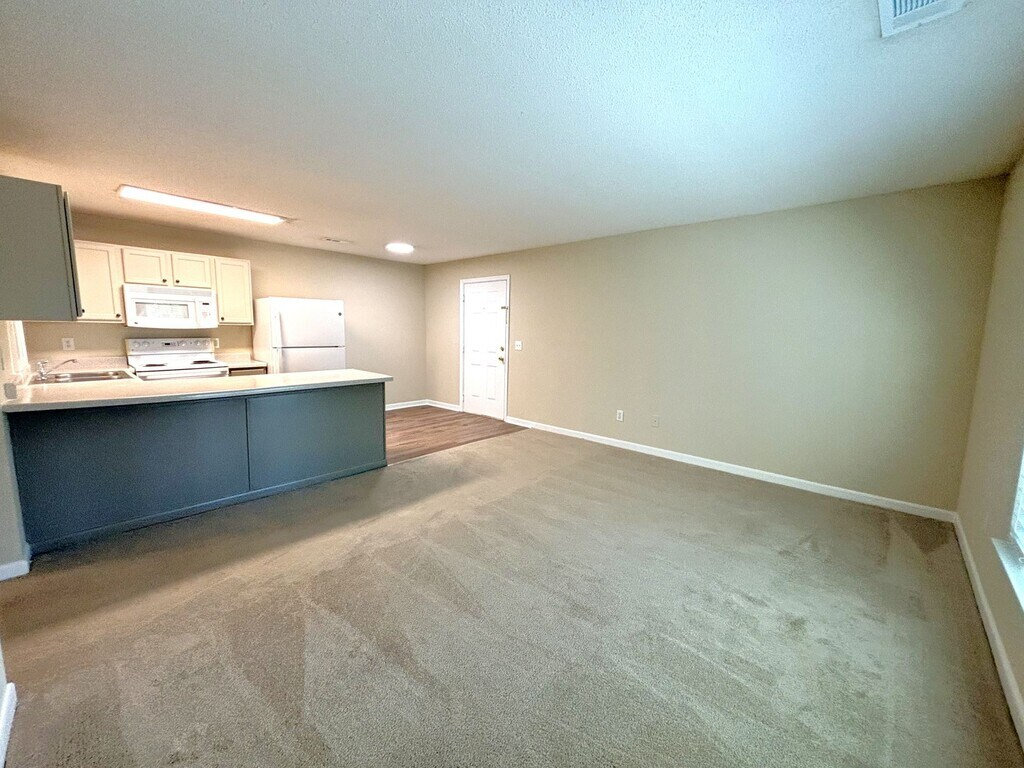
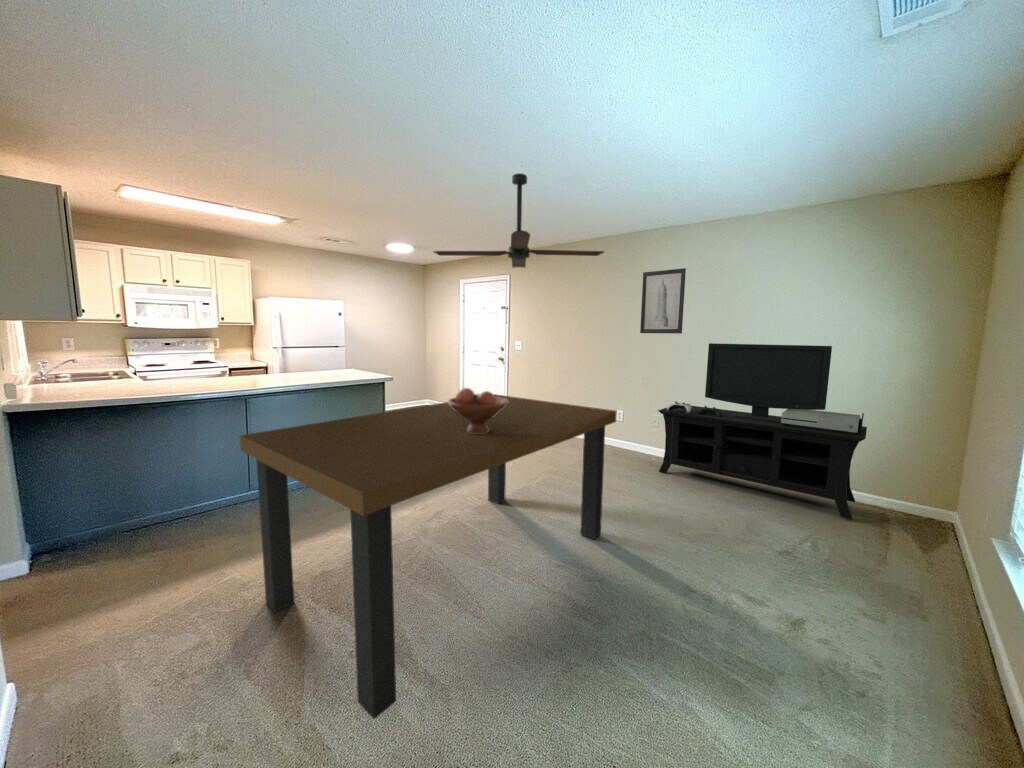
+ ceiling fan (518, 218)
+ fruit bowl (478, 409)
+ wall art (662, 302)
+ dining table (455, 481)
+ media console (753, 416)
